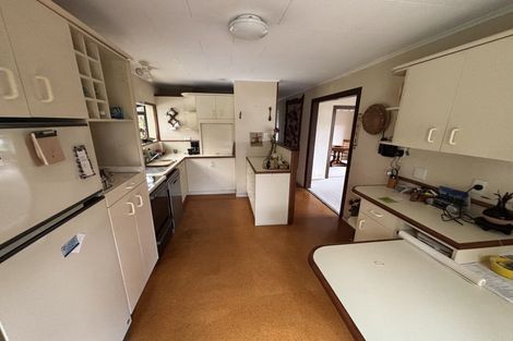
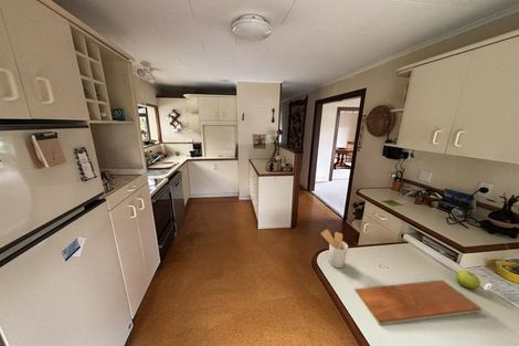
+ utensil holder (332, 247)
+ fruit (467, 279)
+ chopping board (414, 300)
